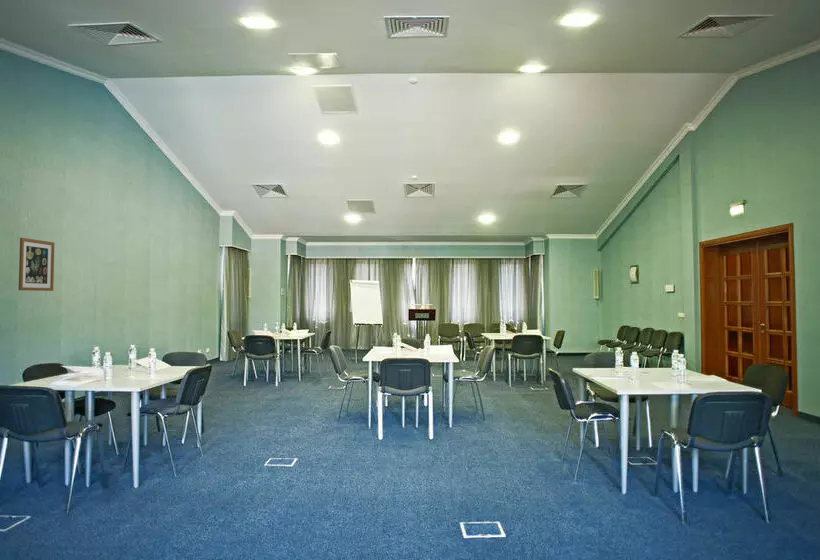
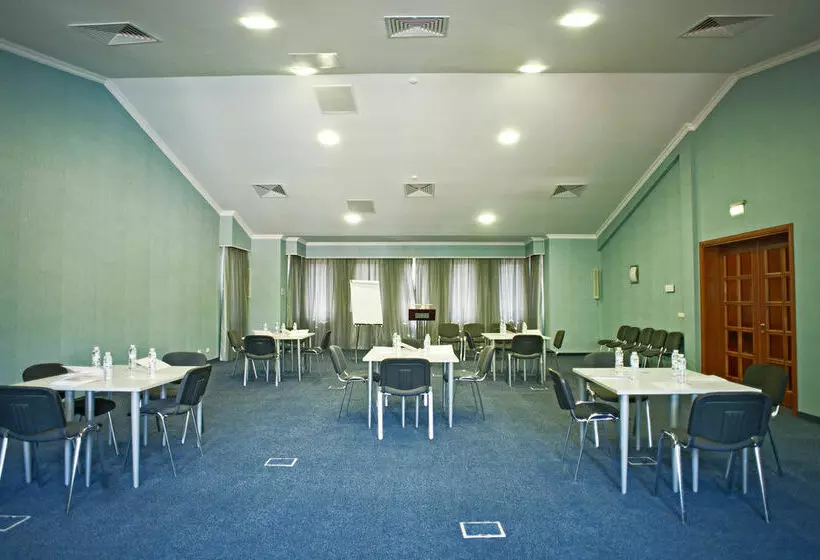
- wall art (37, 265)
